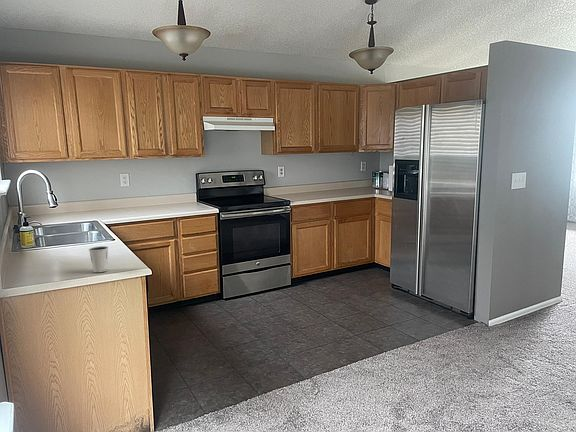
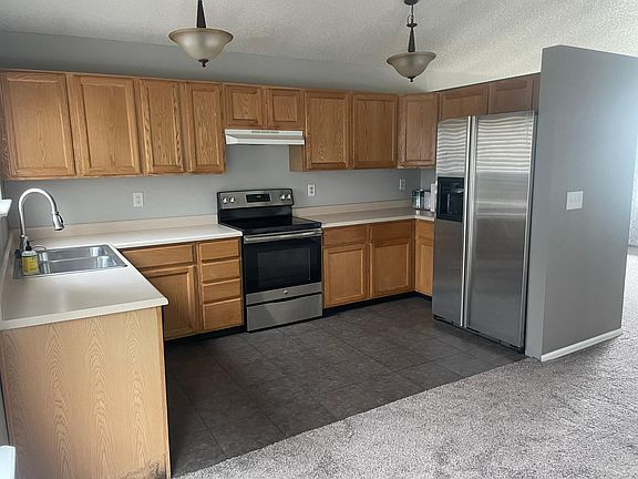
- dixie cup (99, 259)
